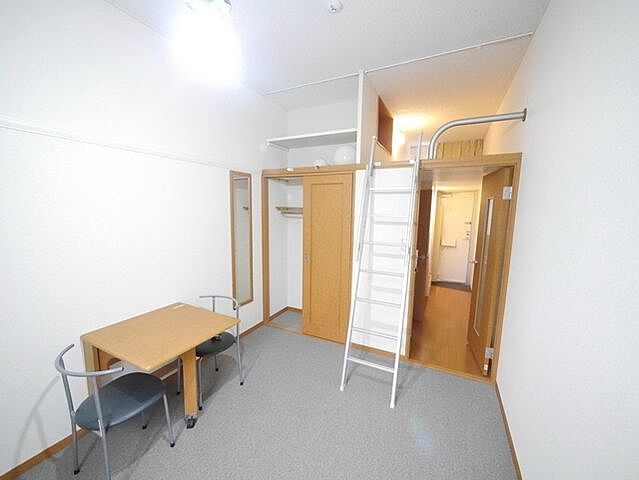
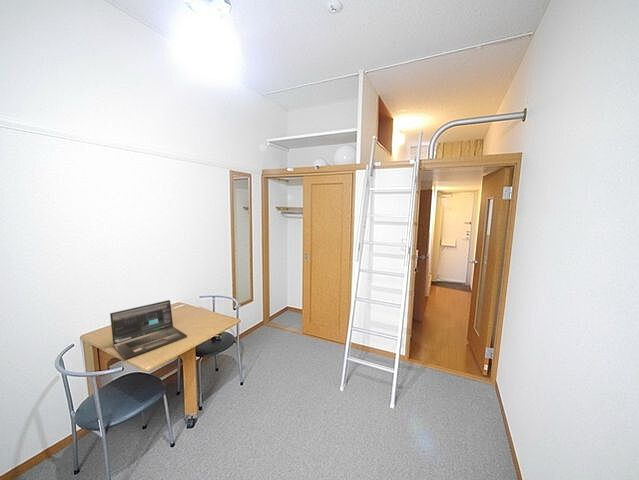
+ laptop (150, 325)
